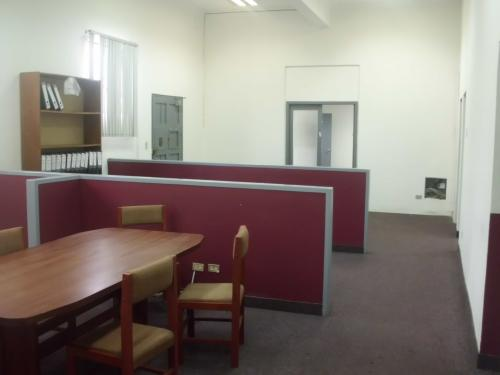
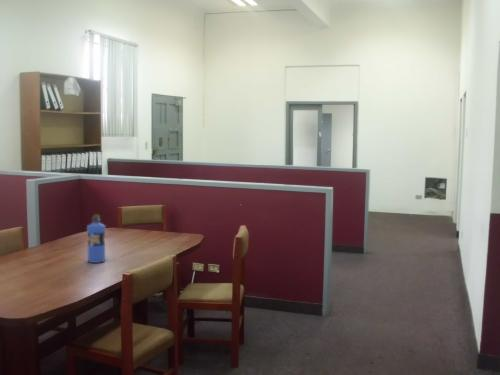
+ water bottle (96, 237)
